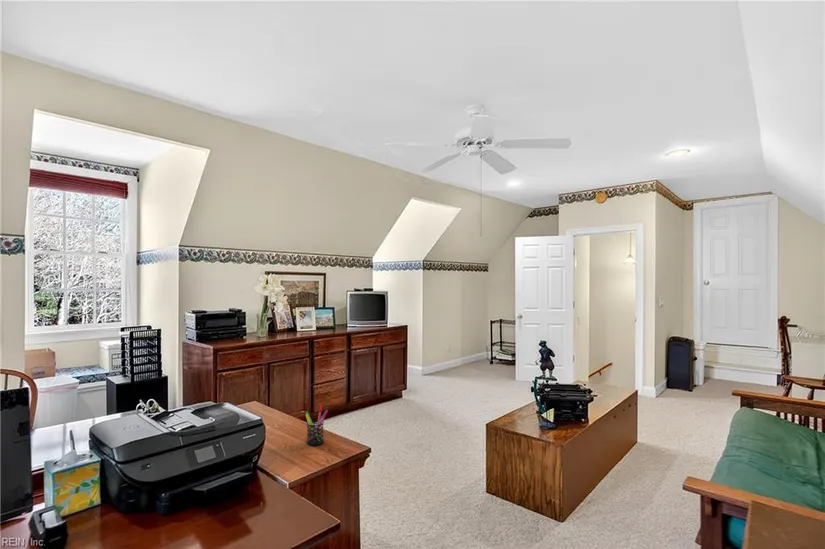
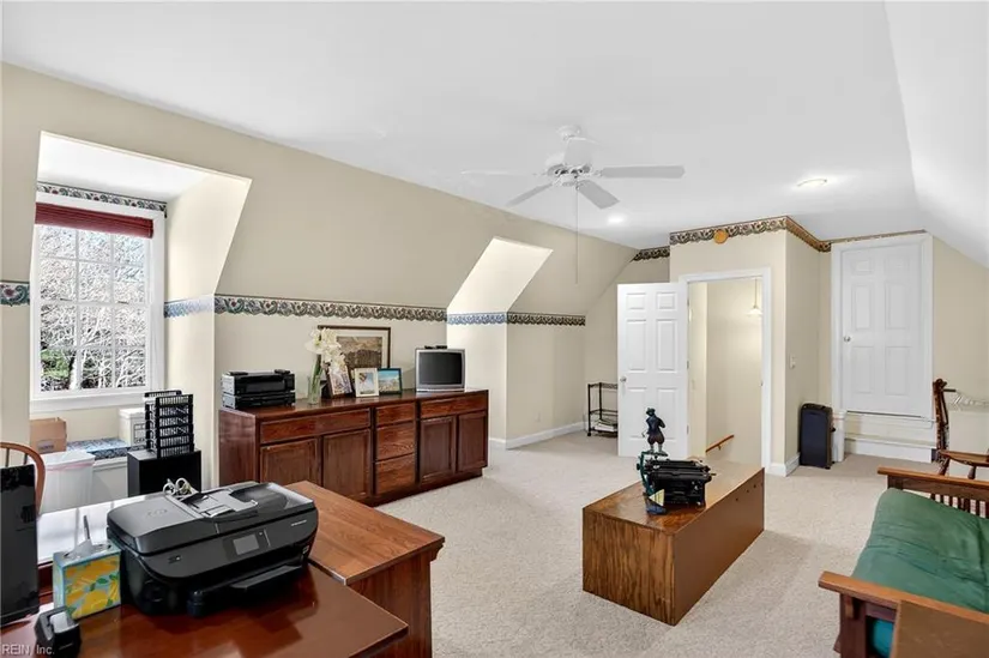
- pen holder (314, 424)
